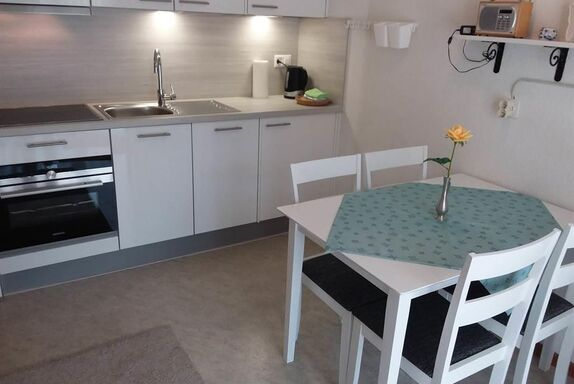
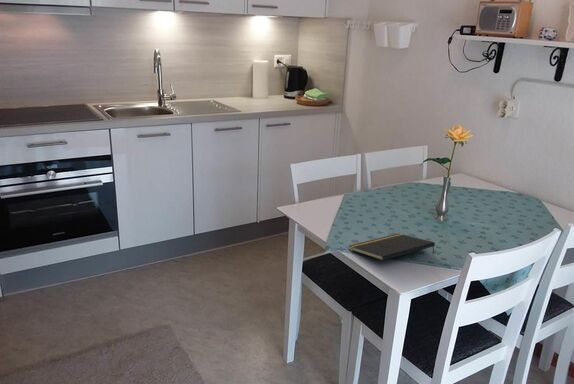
+ notepad (391, 245)
